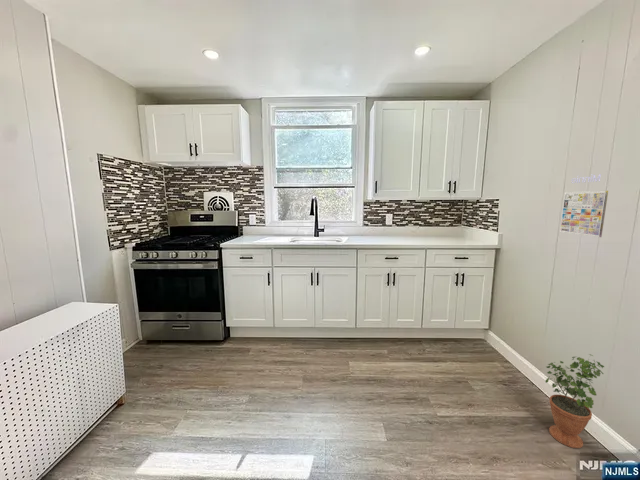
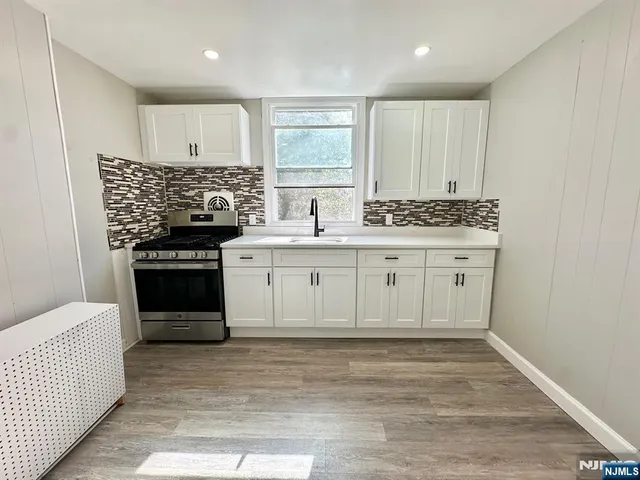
- calendar (582, 205)
- potted plant (571, 394)
